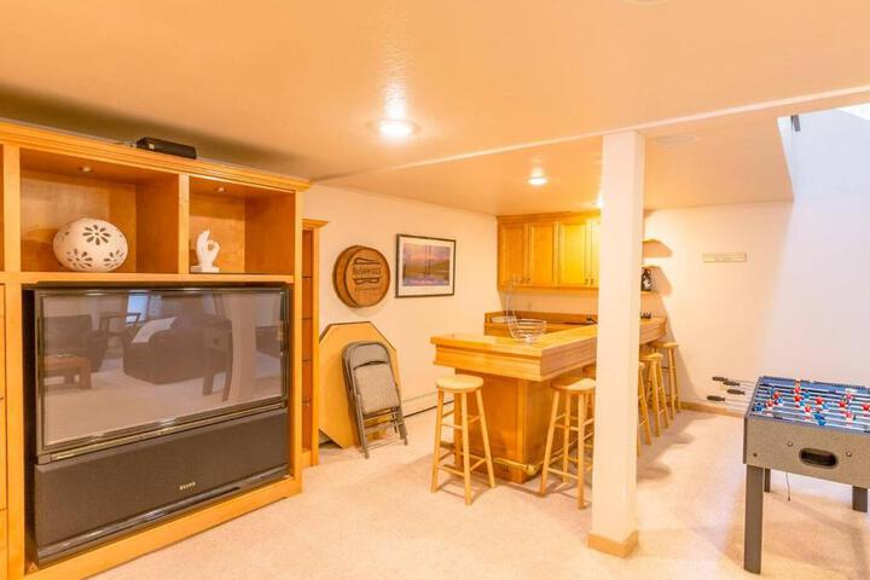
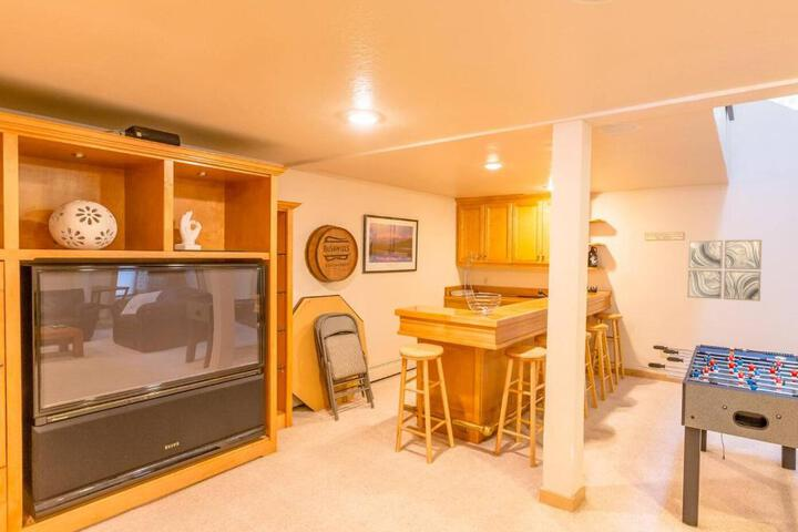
+ wall art (722, 268)
